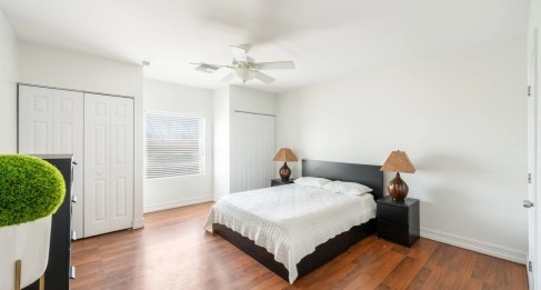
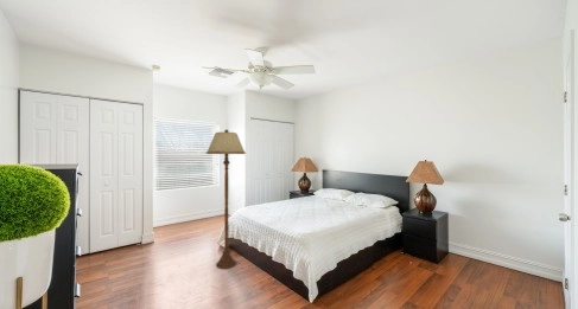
+ floor lamp (226, 197)
